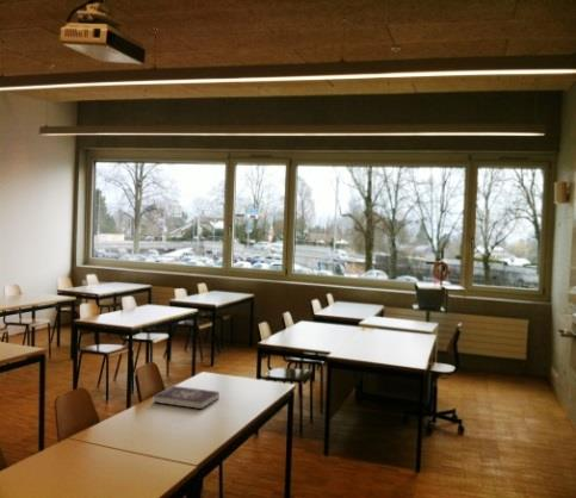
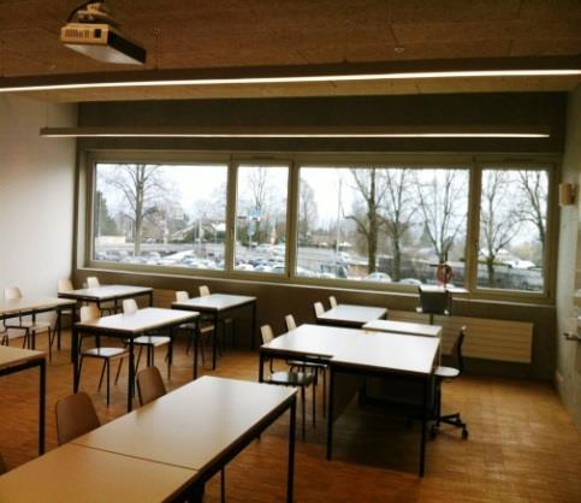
- book (186, 397)
